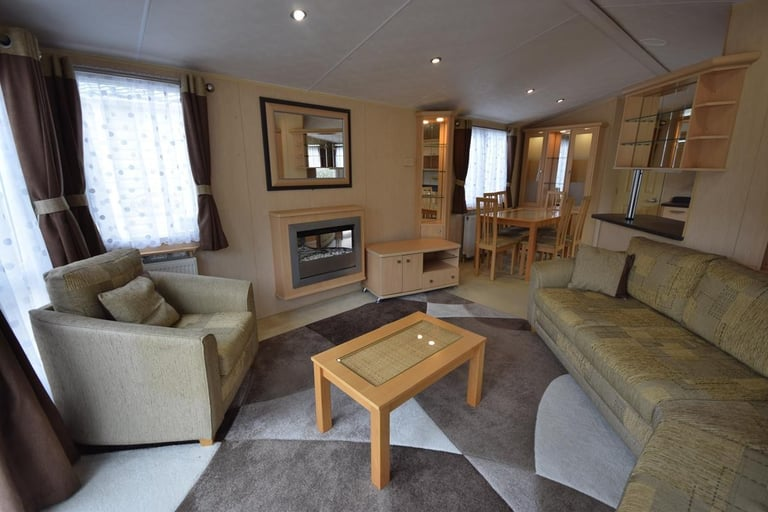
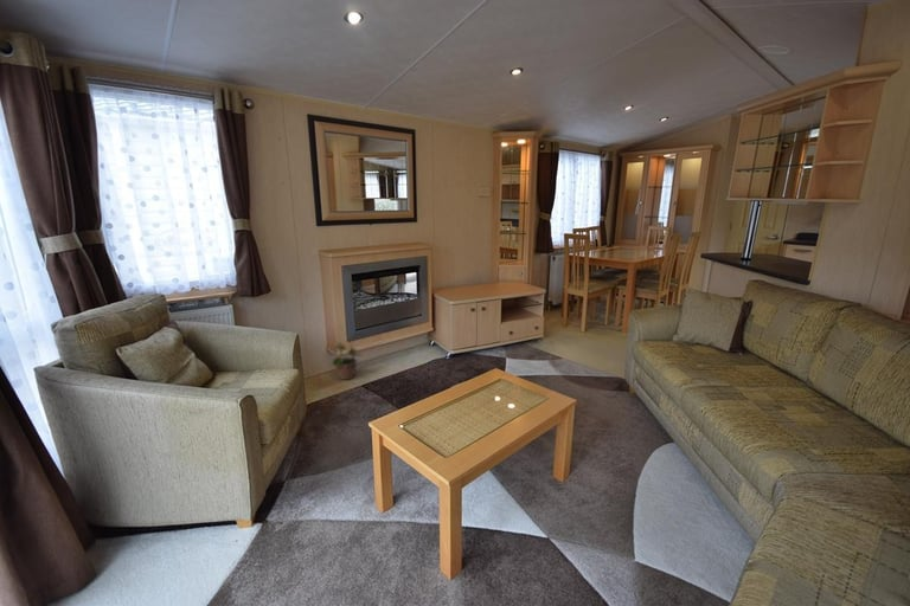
+ potted plant (344, 357)
